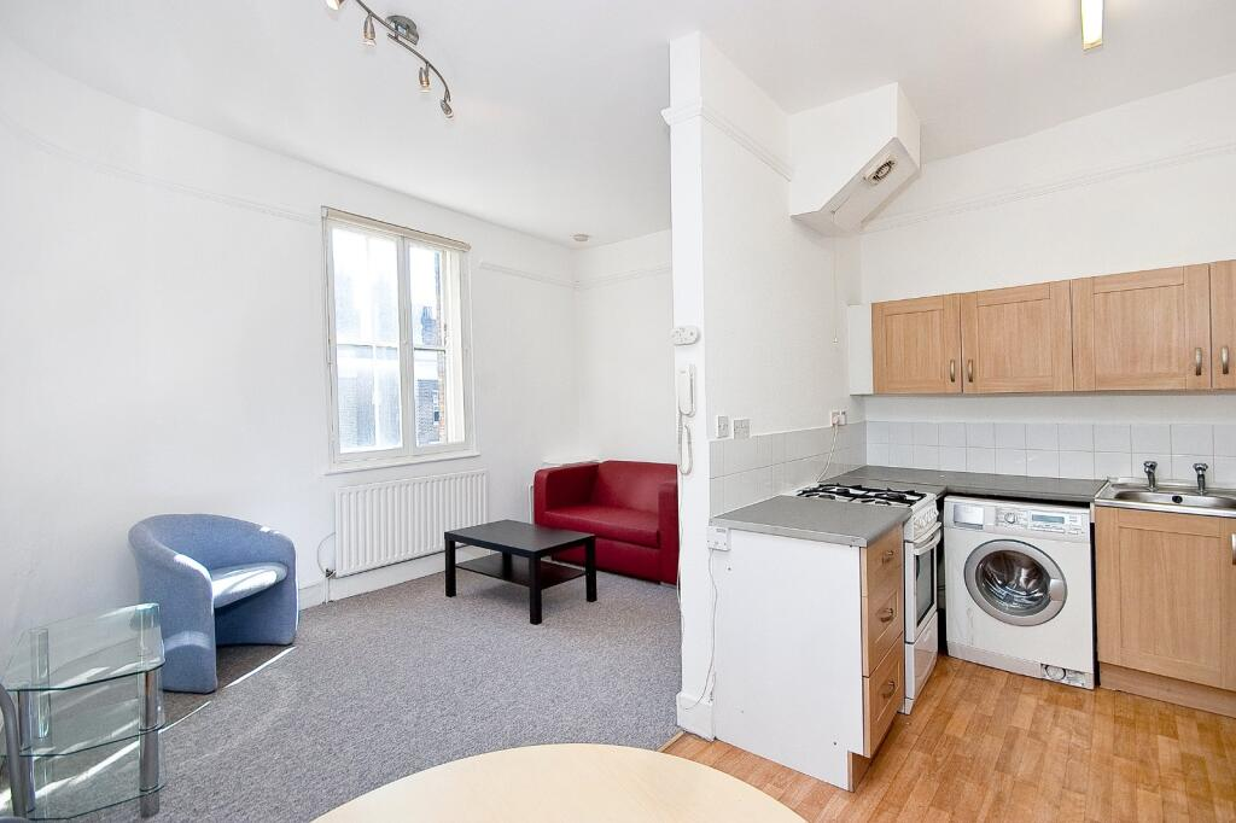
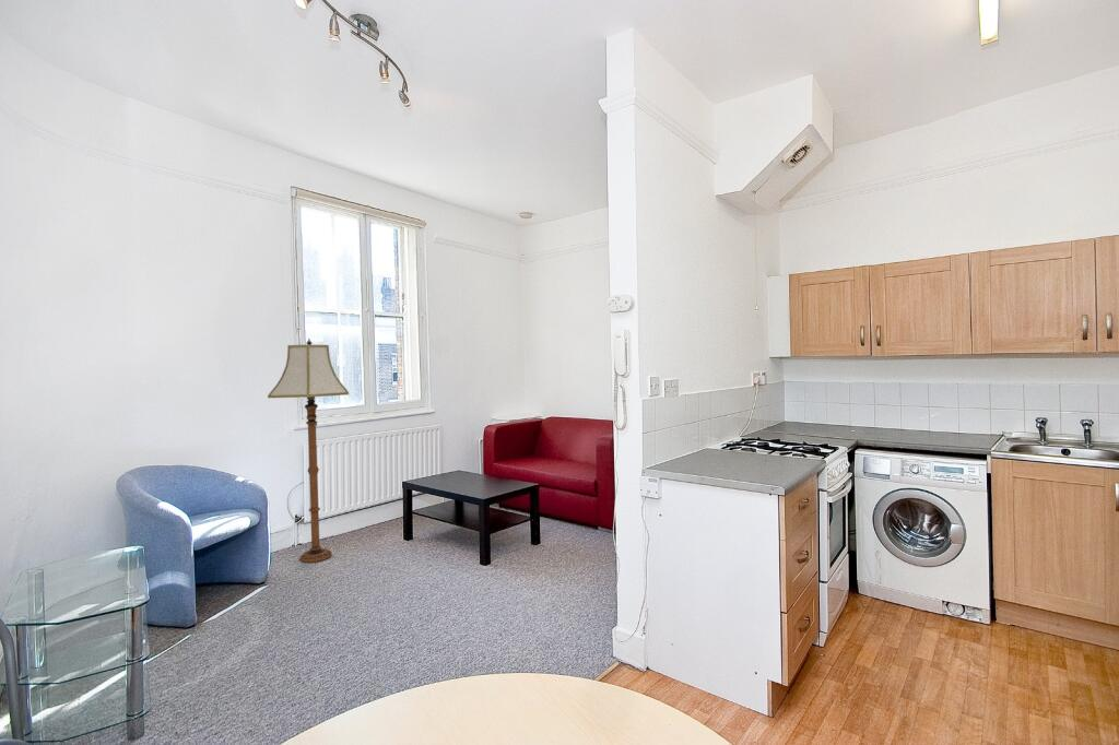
+ floor lamp (311, 447)
